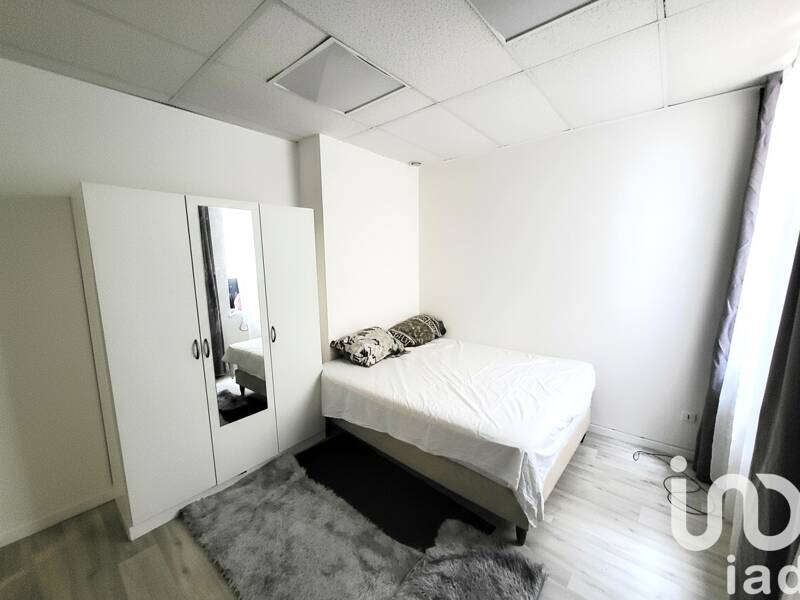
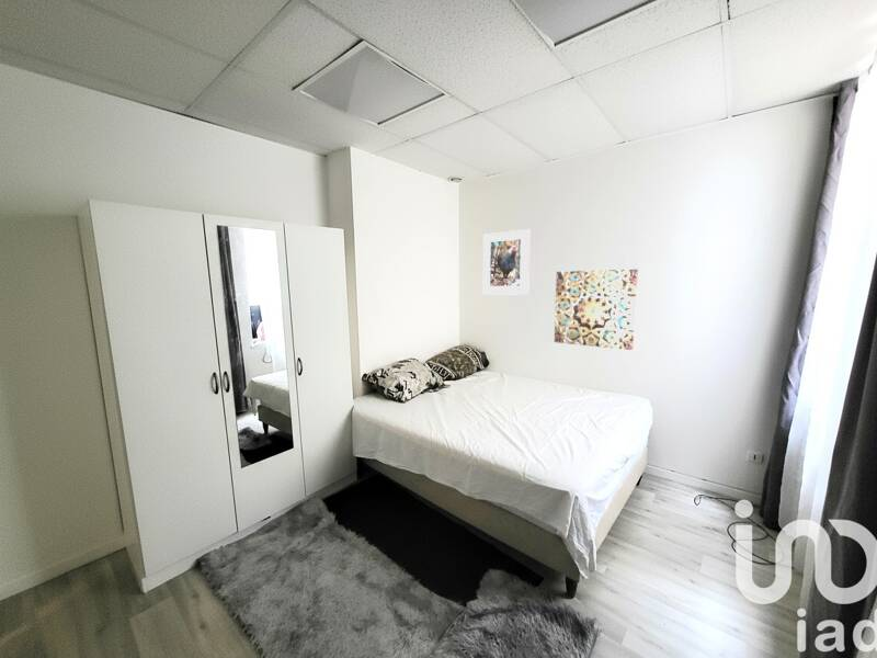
+ wall art (592, 308)
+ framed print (504, 263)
